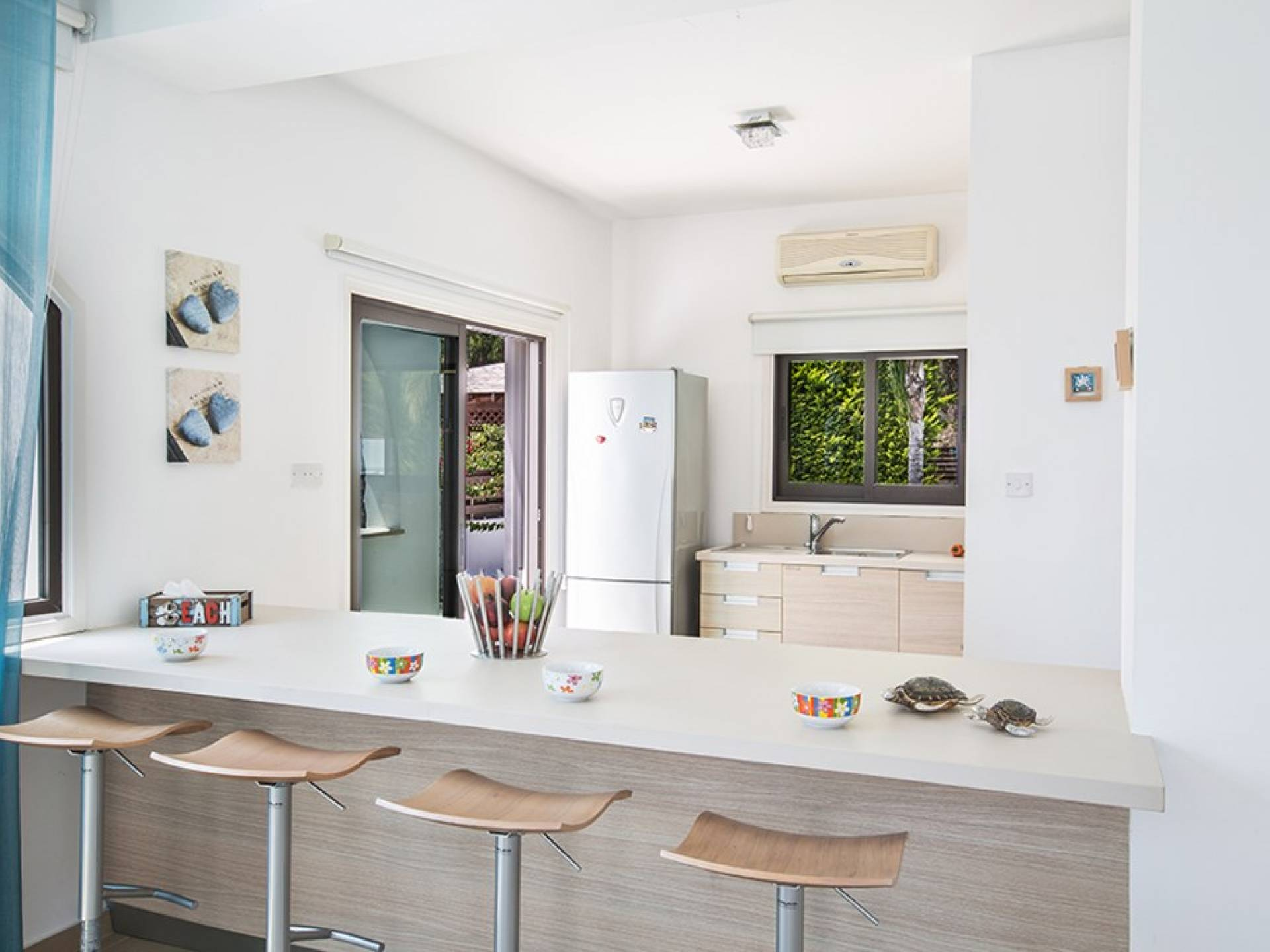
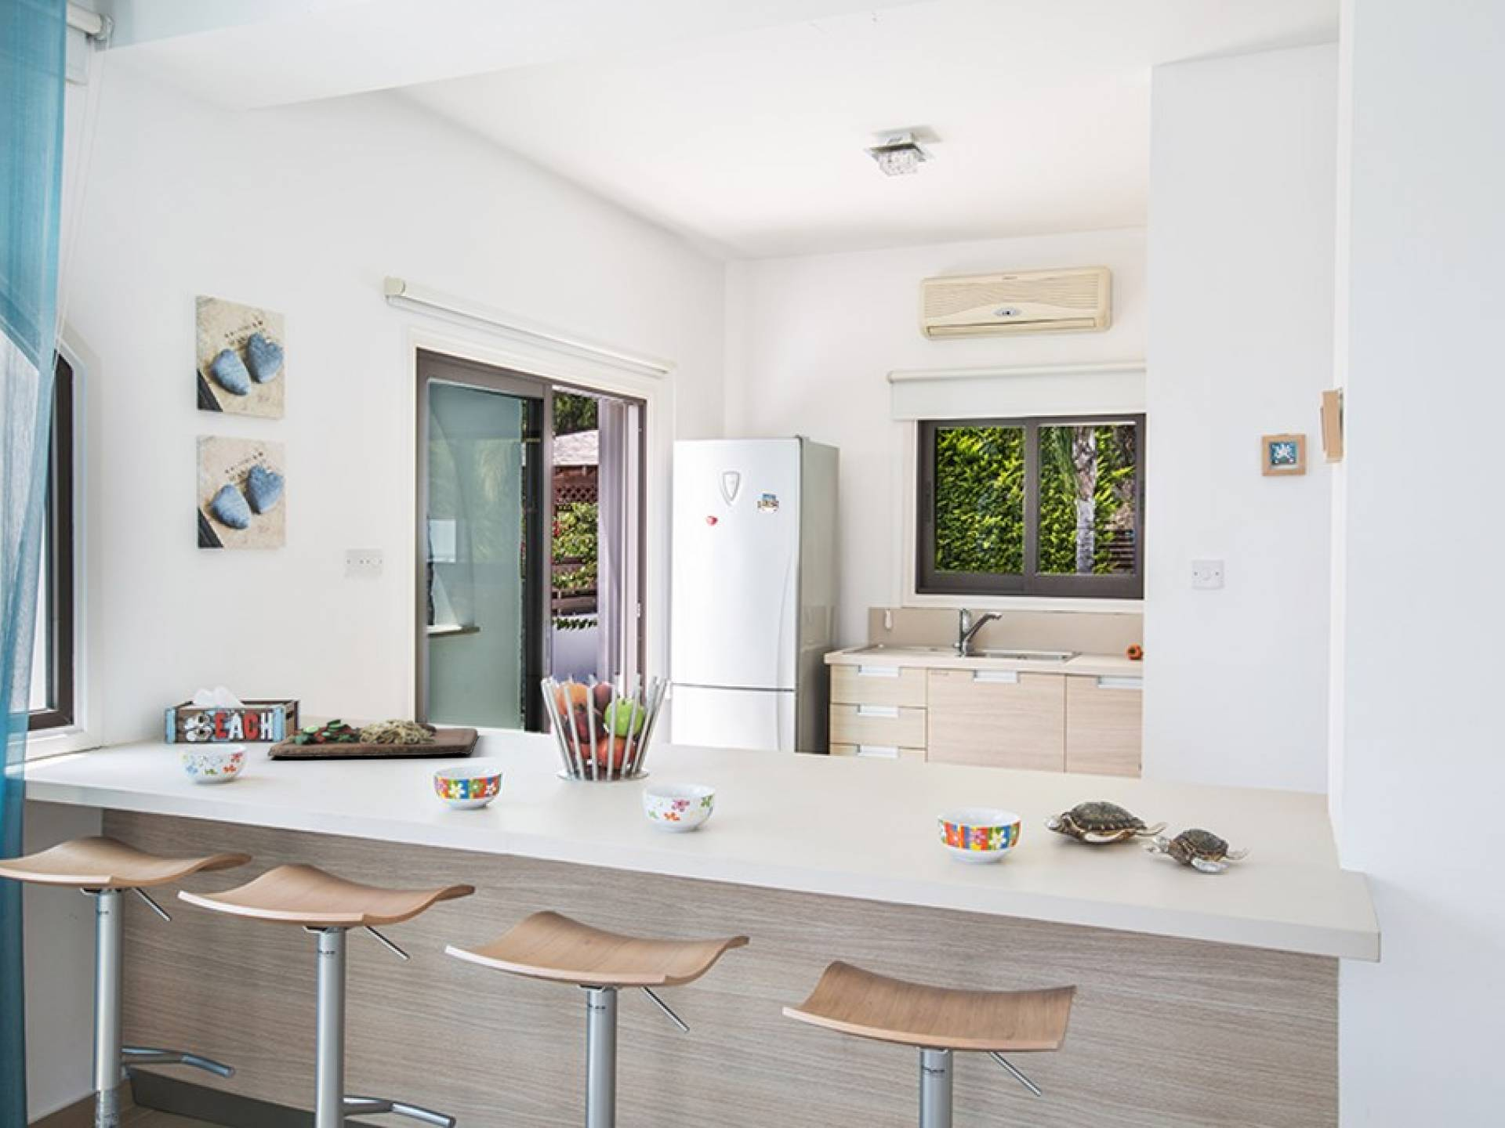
+ cutting board (379, 731)
